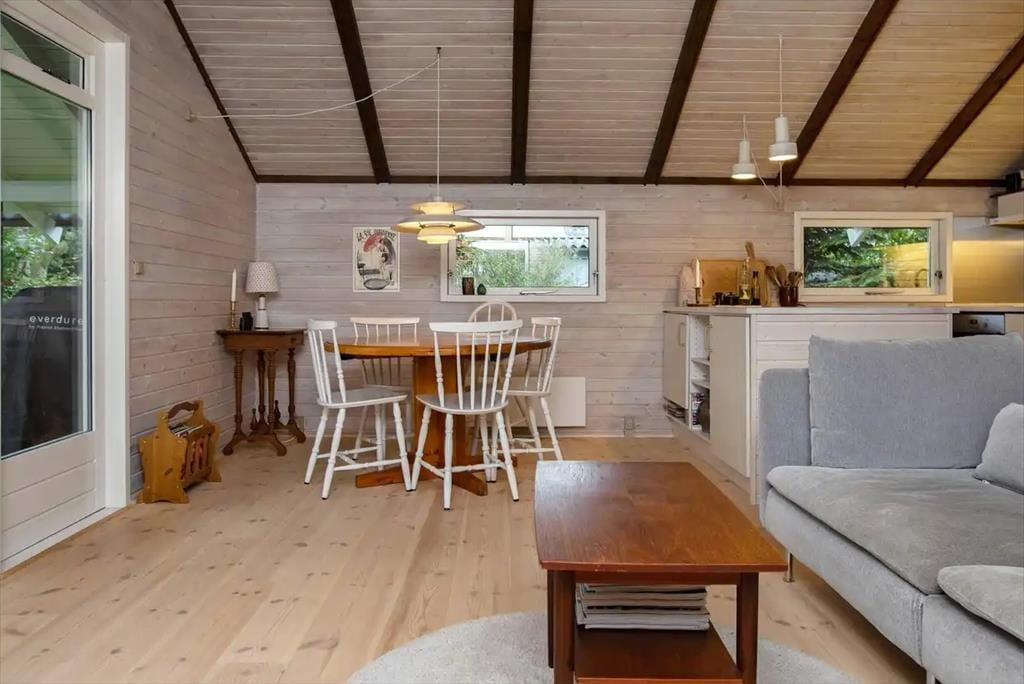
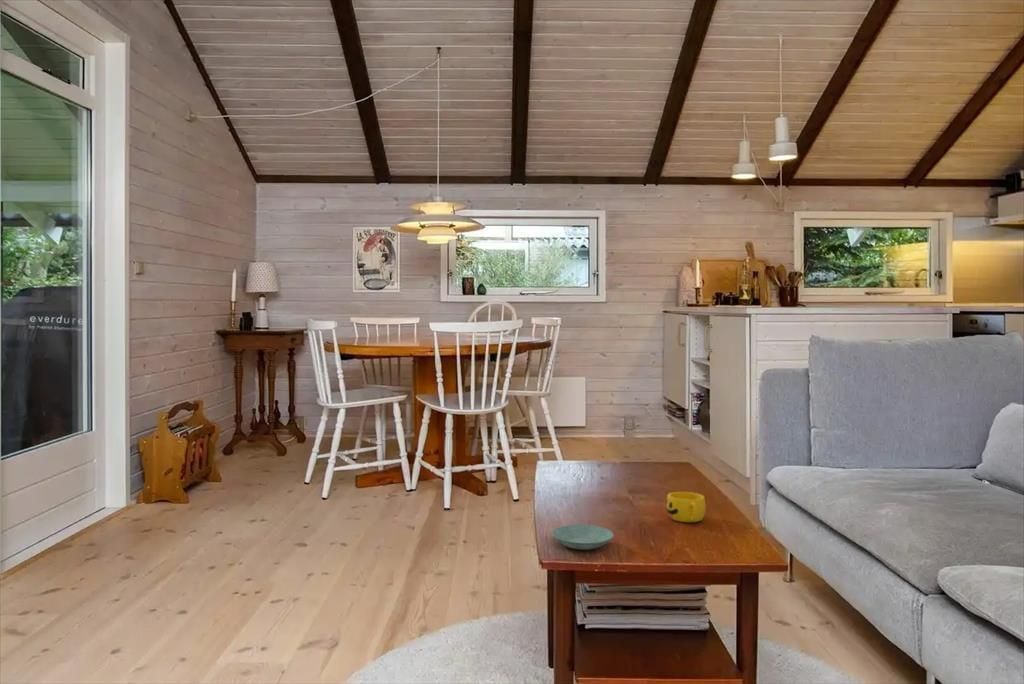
+ saucer (582, 538)
+ cup (687, 508)
